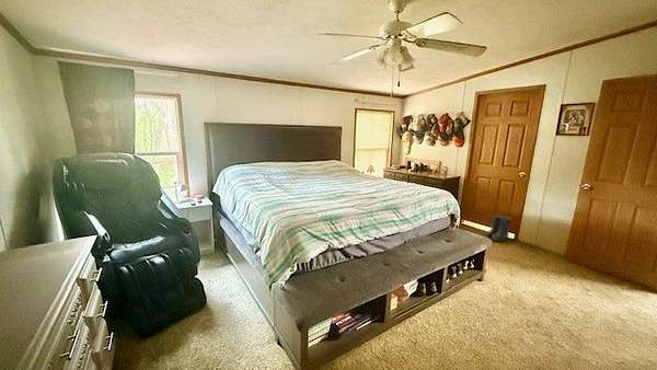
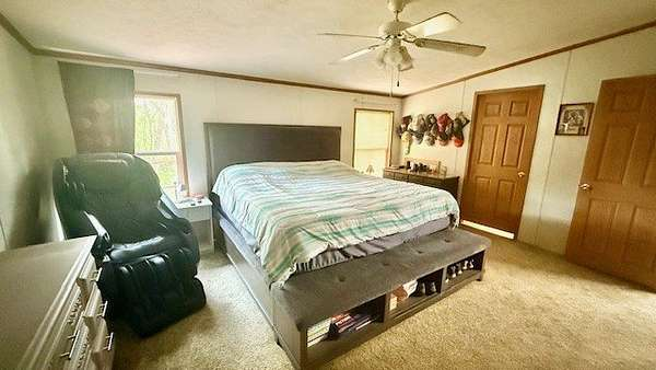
- boots (497, 228)
